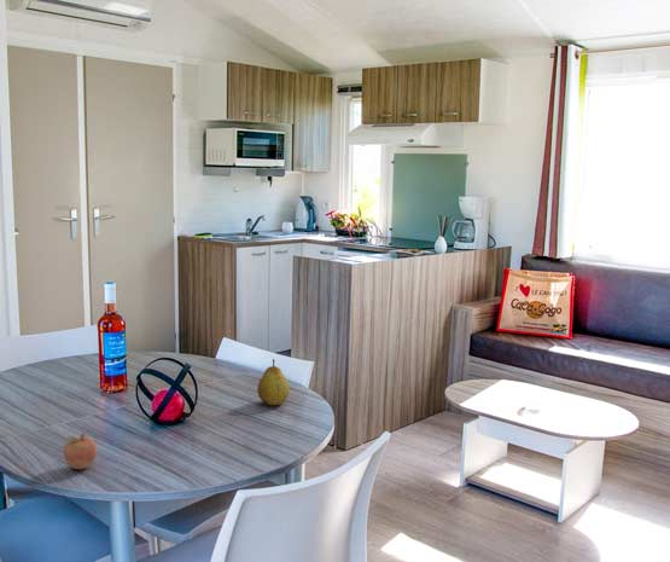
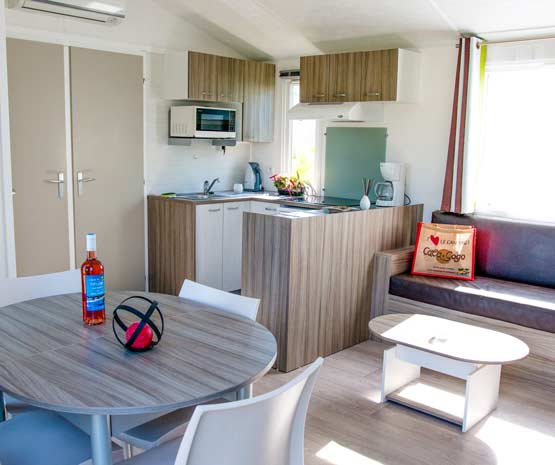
- fruit (80, 450)
- fruit (273, 382)
